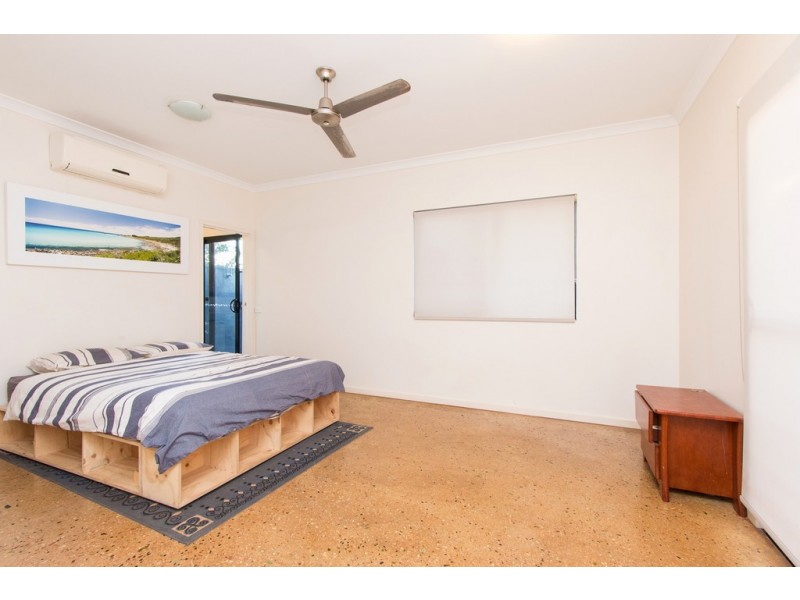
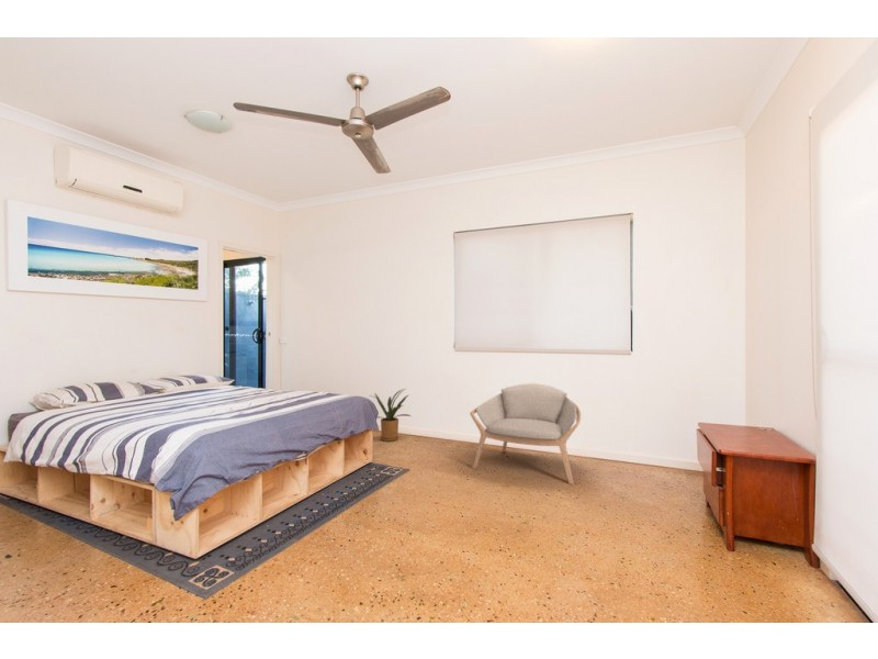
+ house plant (390, 413)
+ armchair (528, 425)
